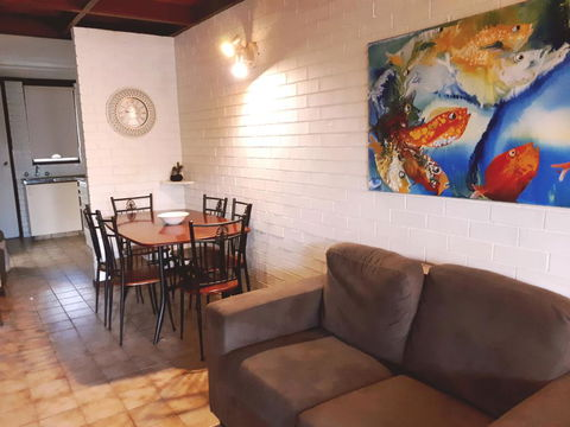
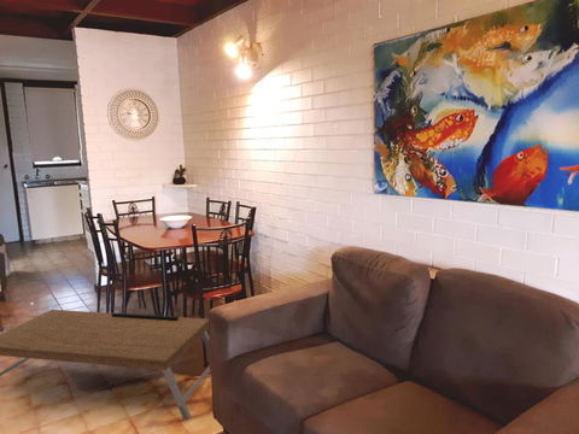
+ coffee table (103, 356)
